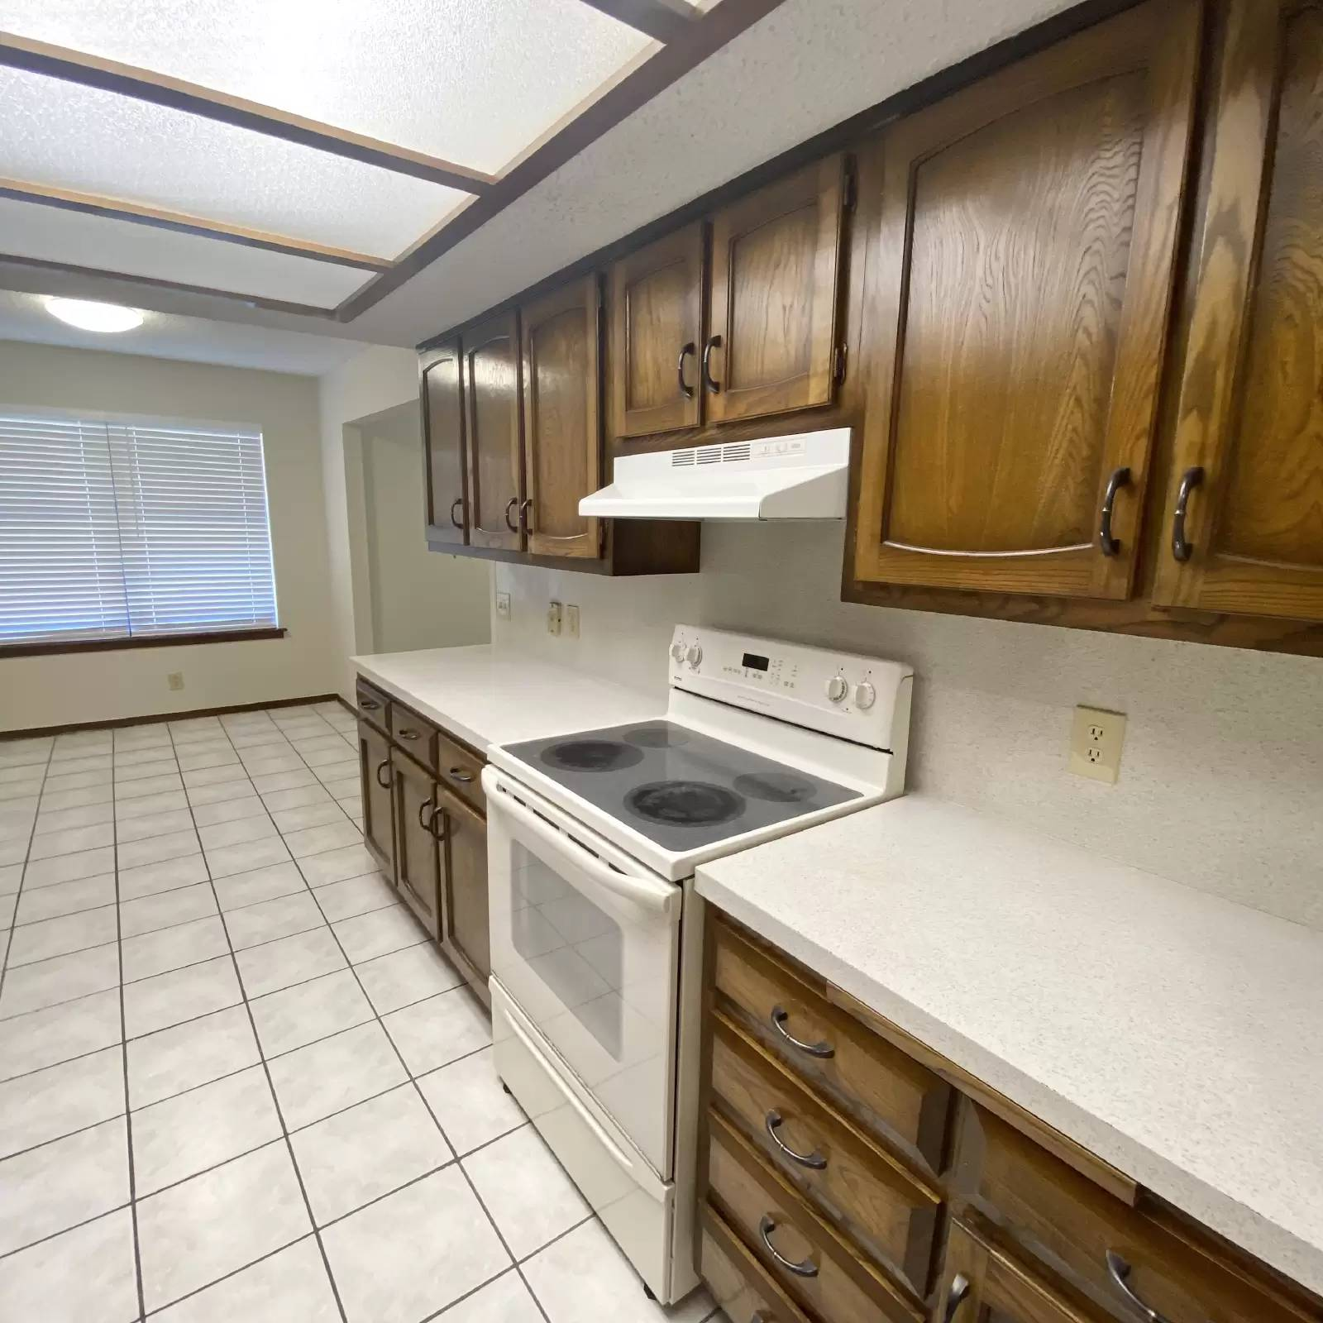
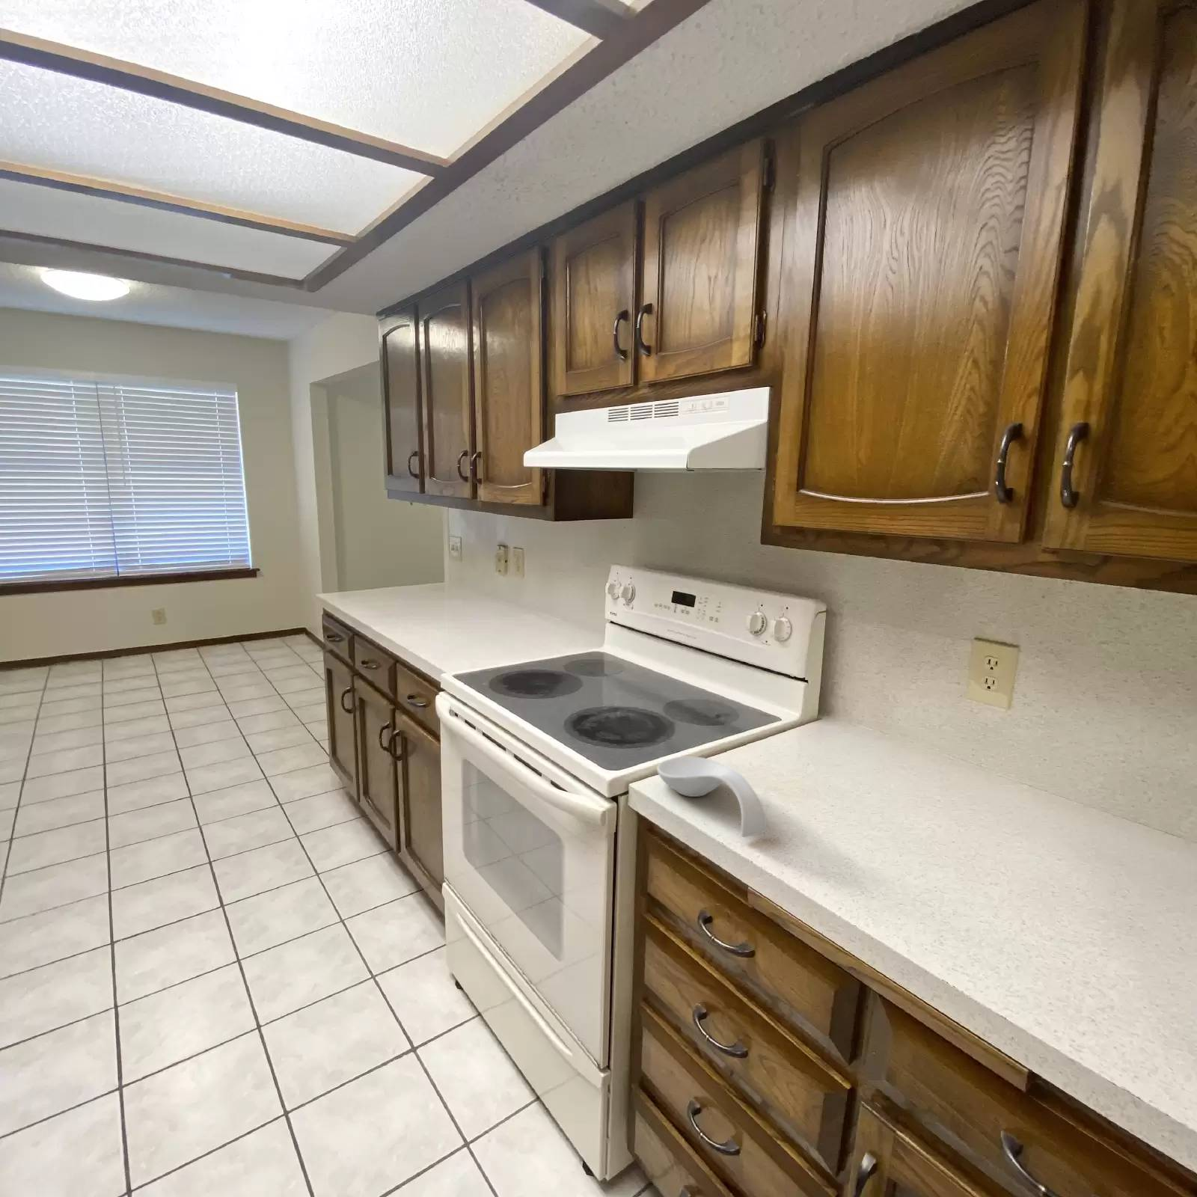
+ spoon rest (711, 783)
